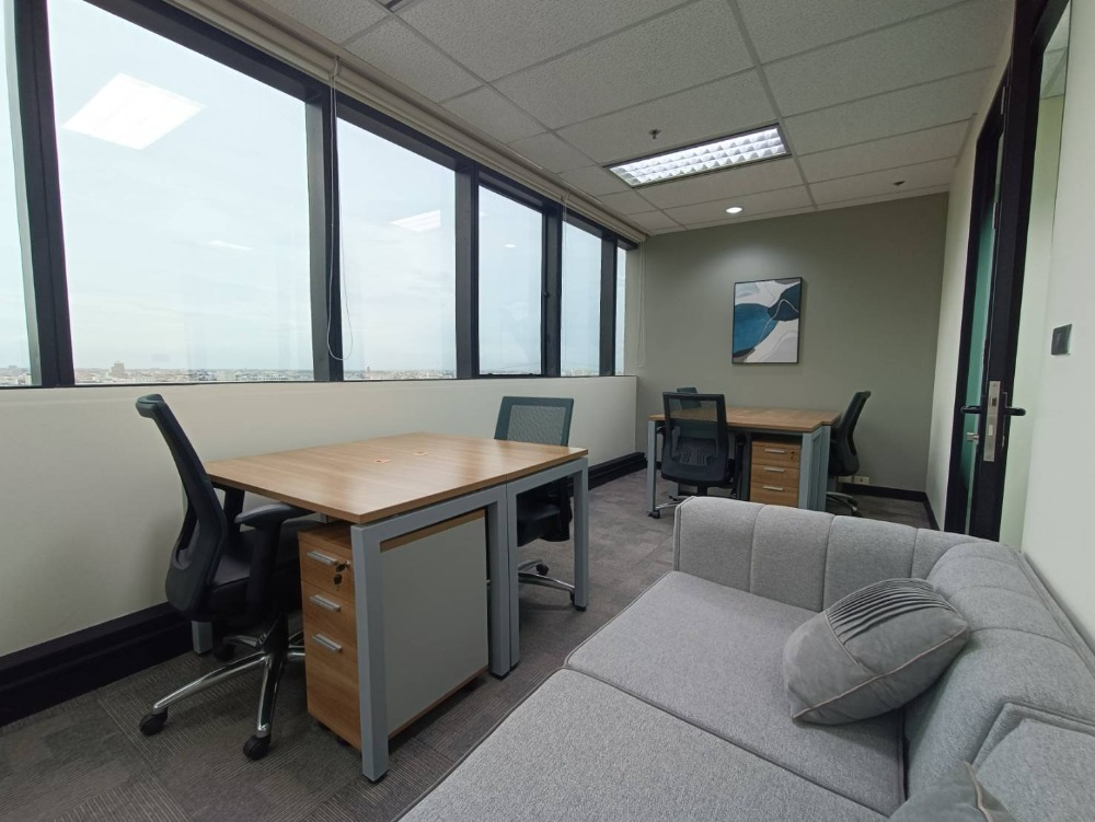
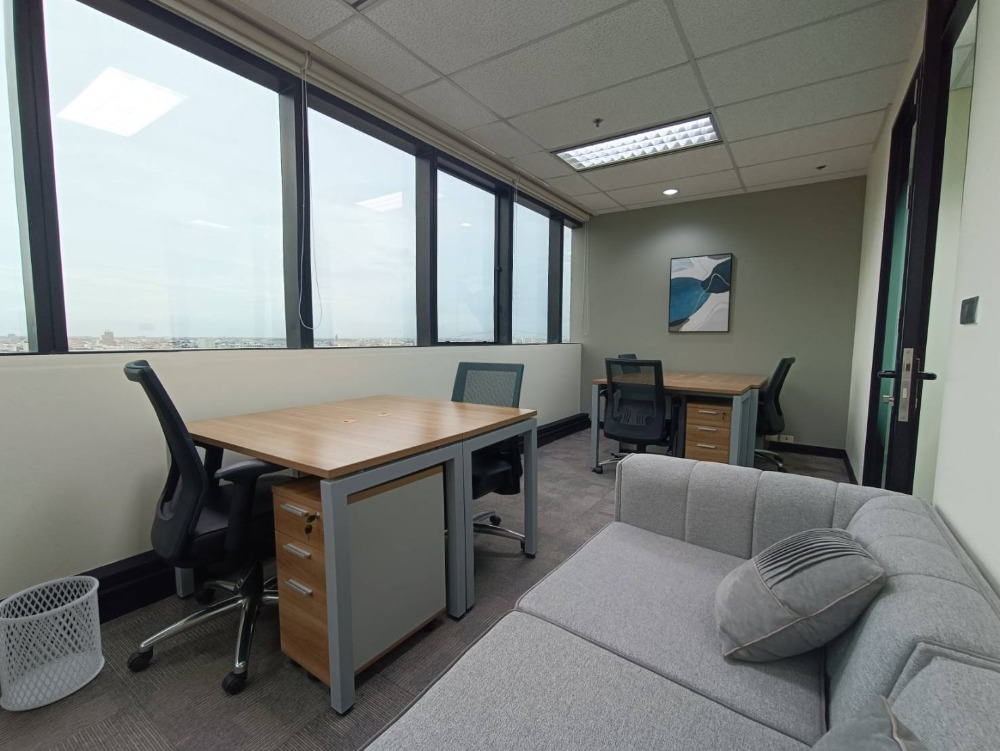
+ wastebasket (51, 638)
